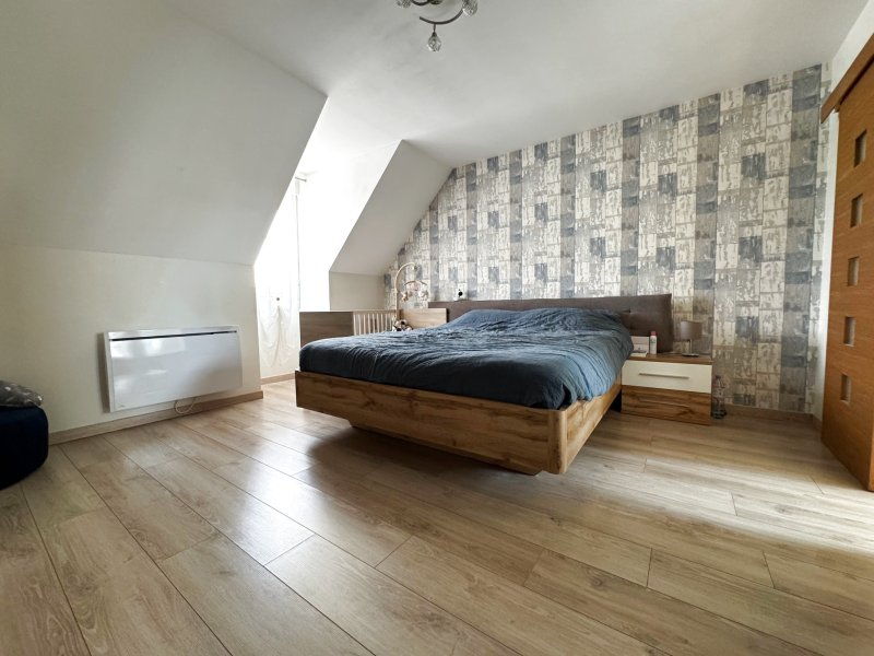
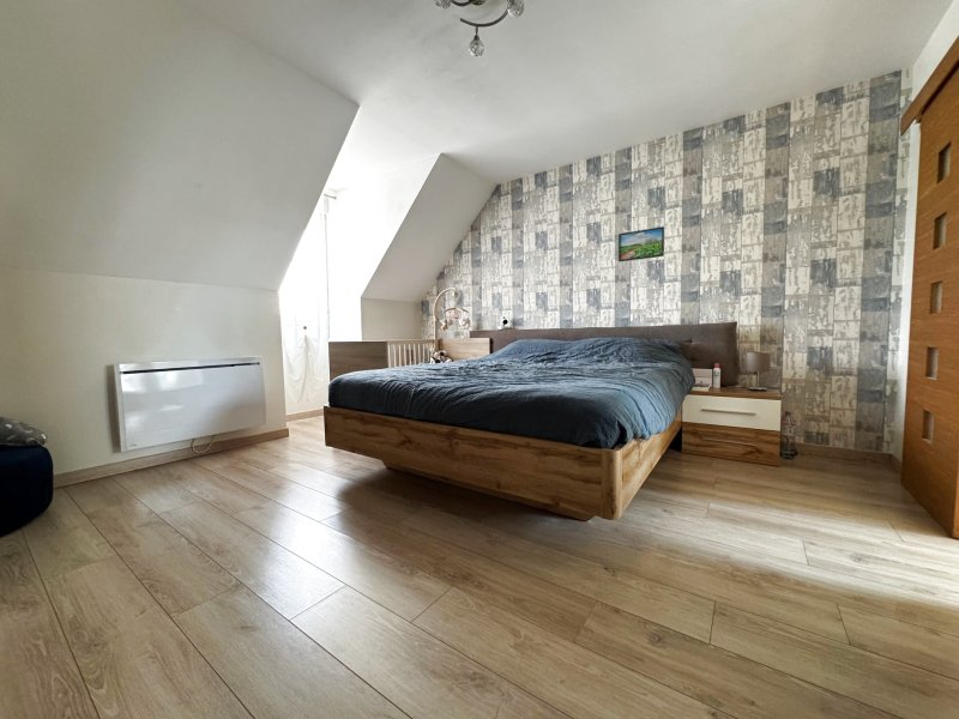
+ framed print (640, 244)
